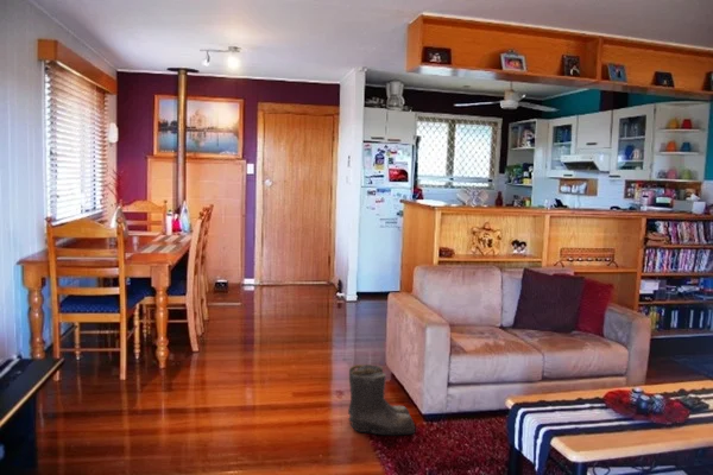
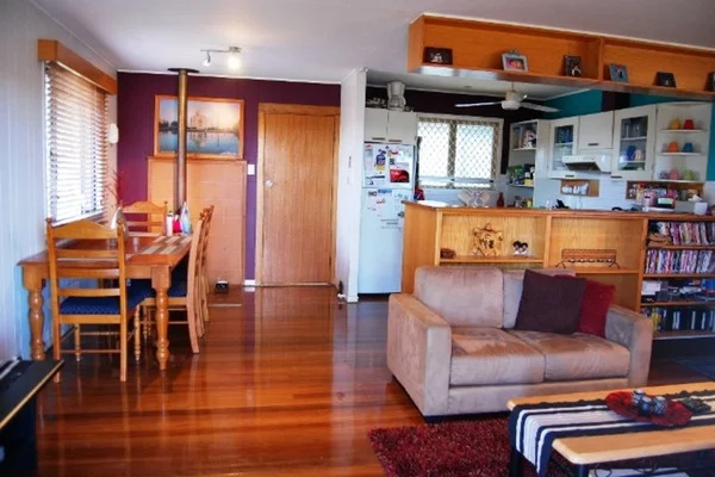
- boots (381, 398)
